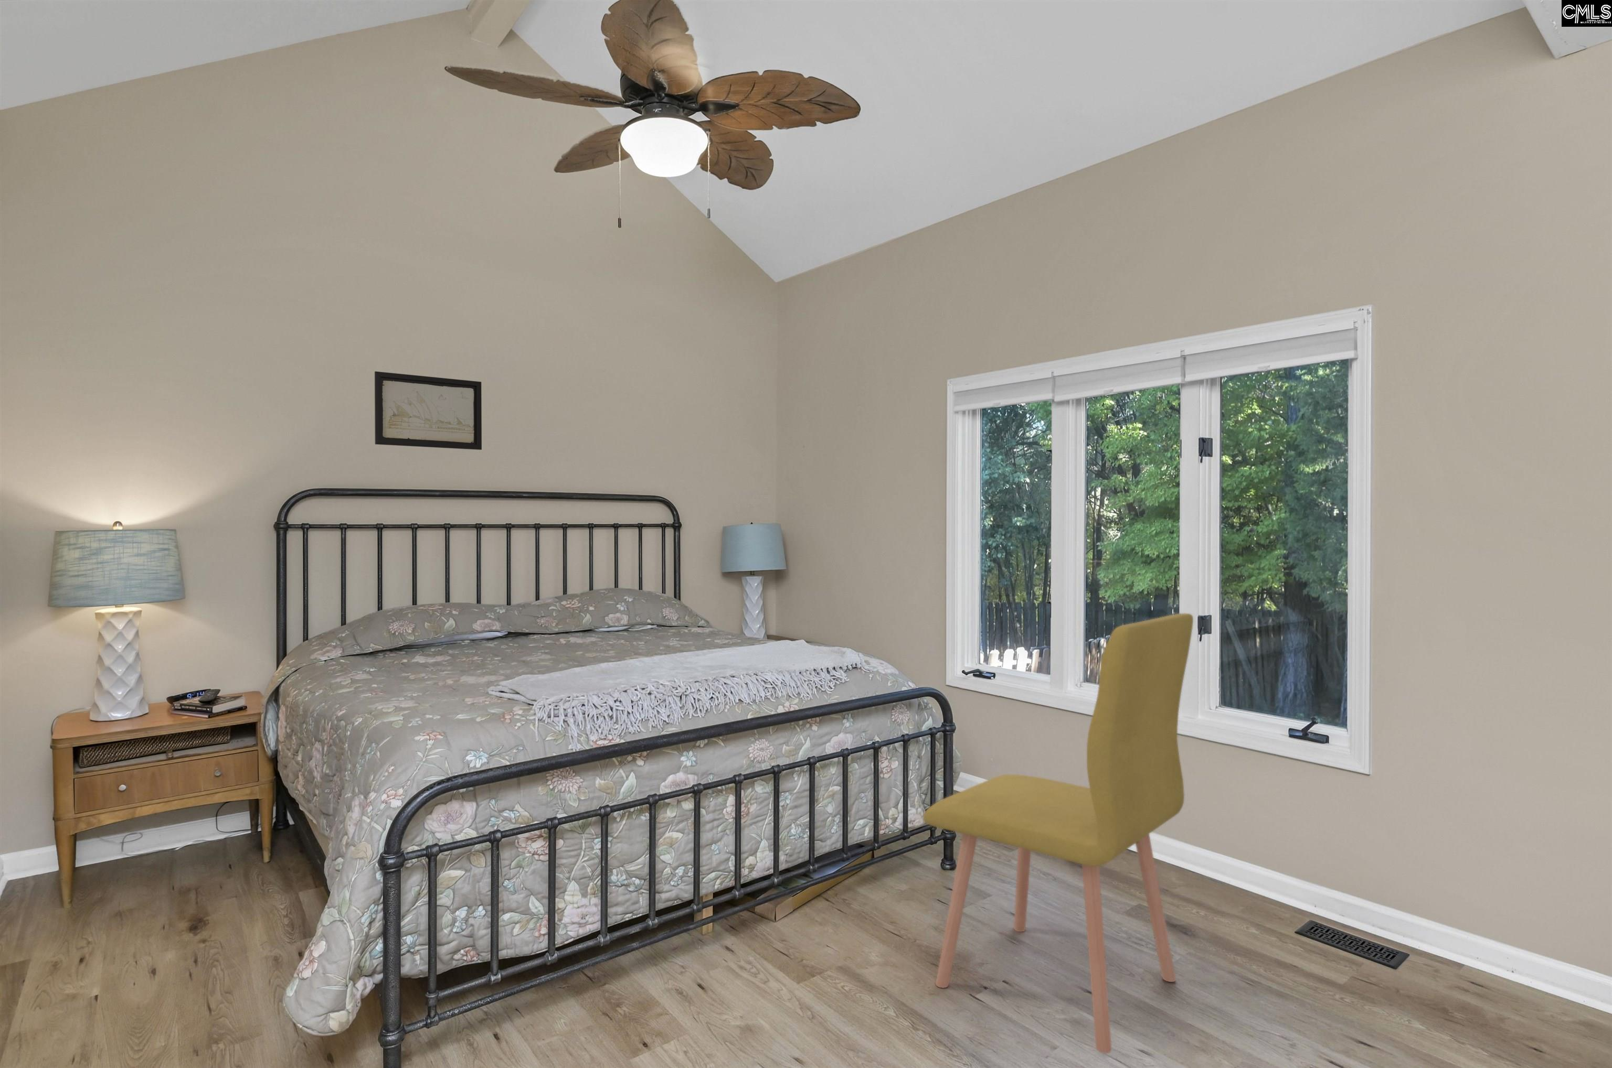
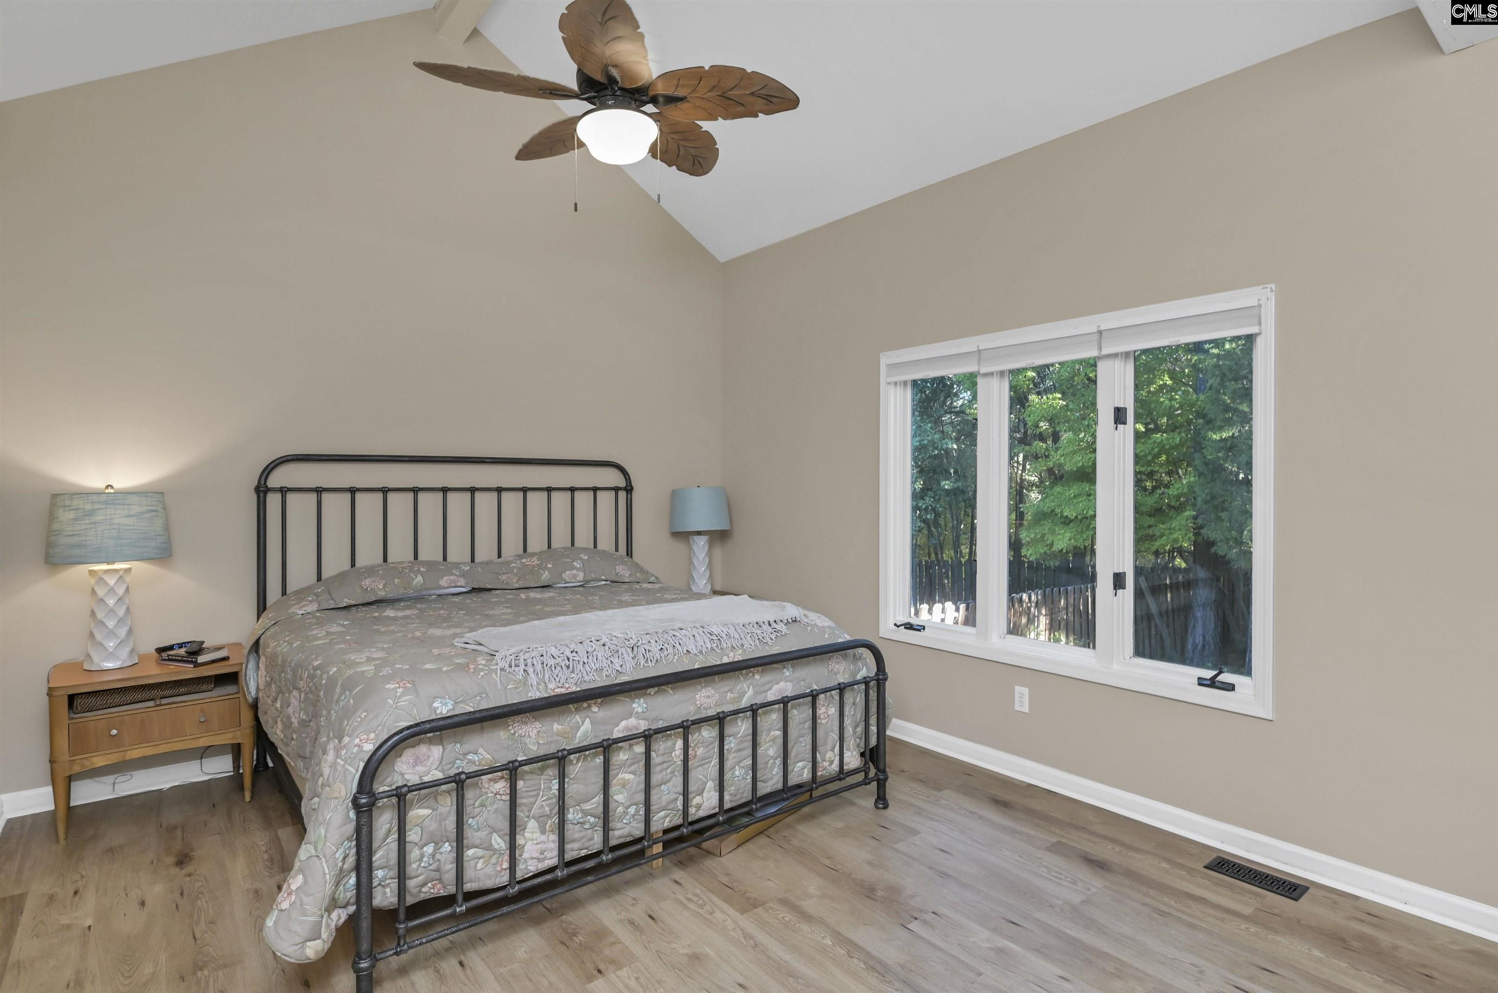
- wall art (429, 411)
- chair (1056, 797)
